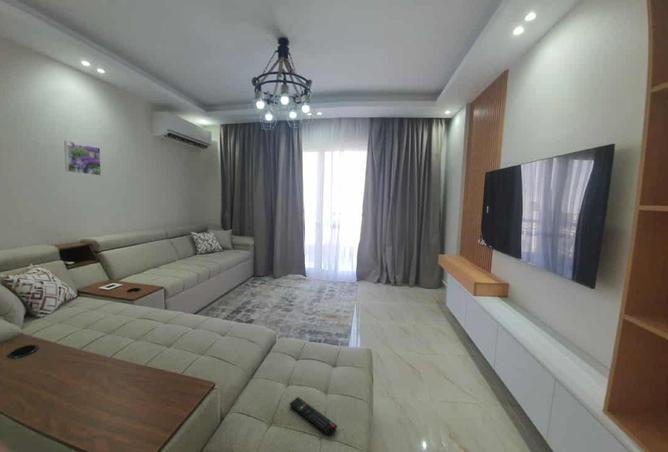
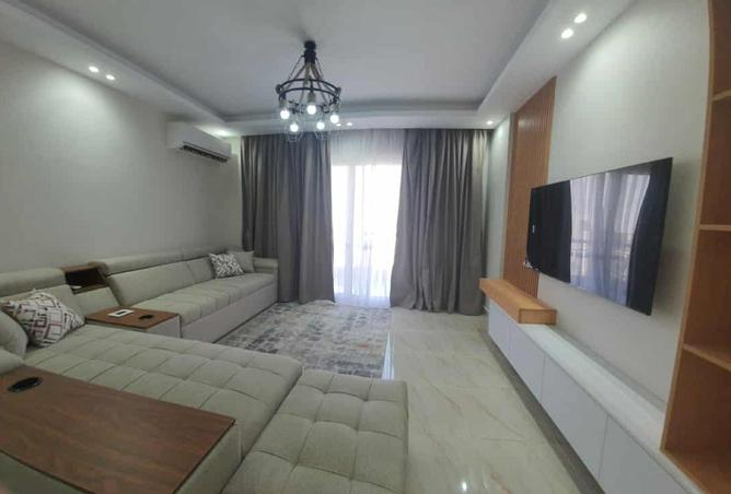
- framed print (83, 159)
- remote control (312, 415)
